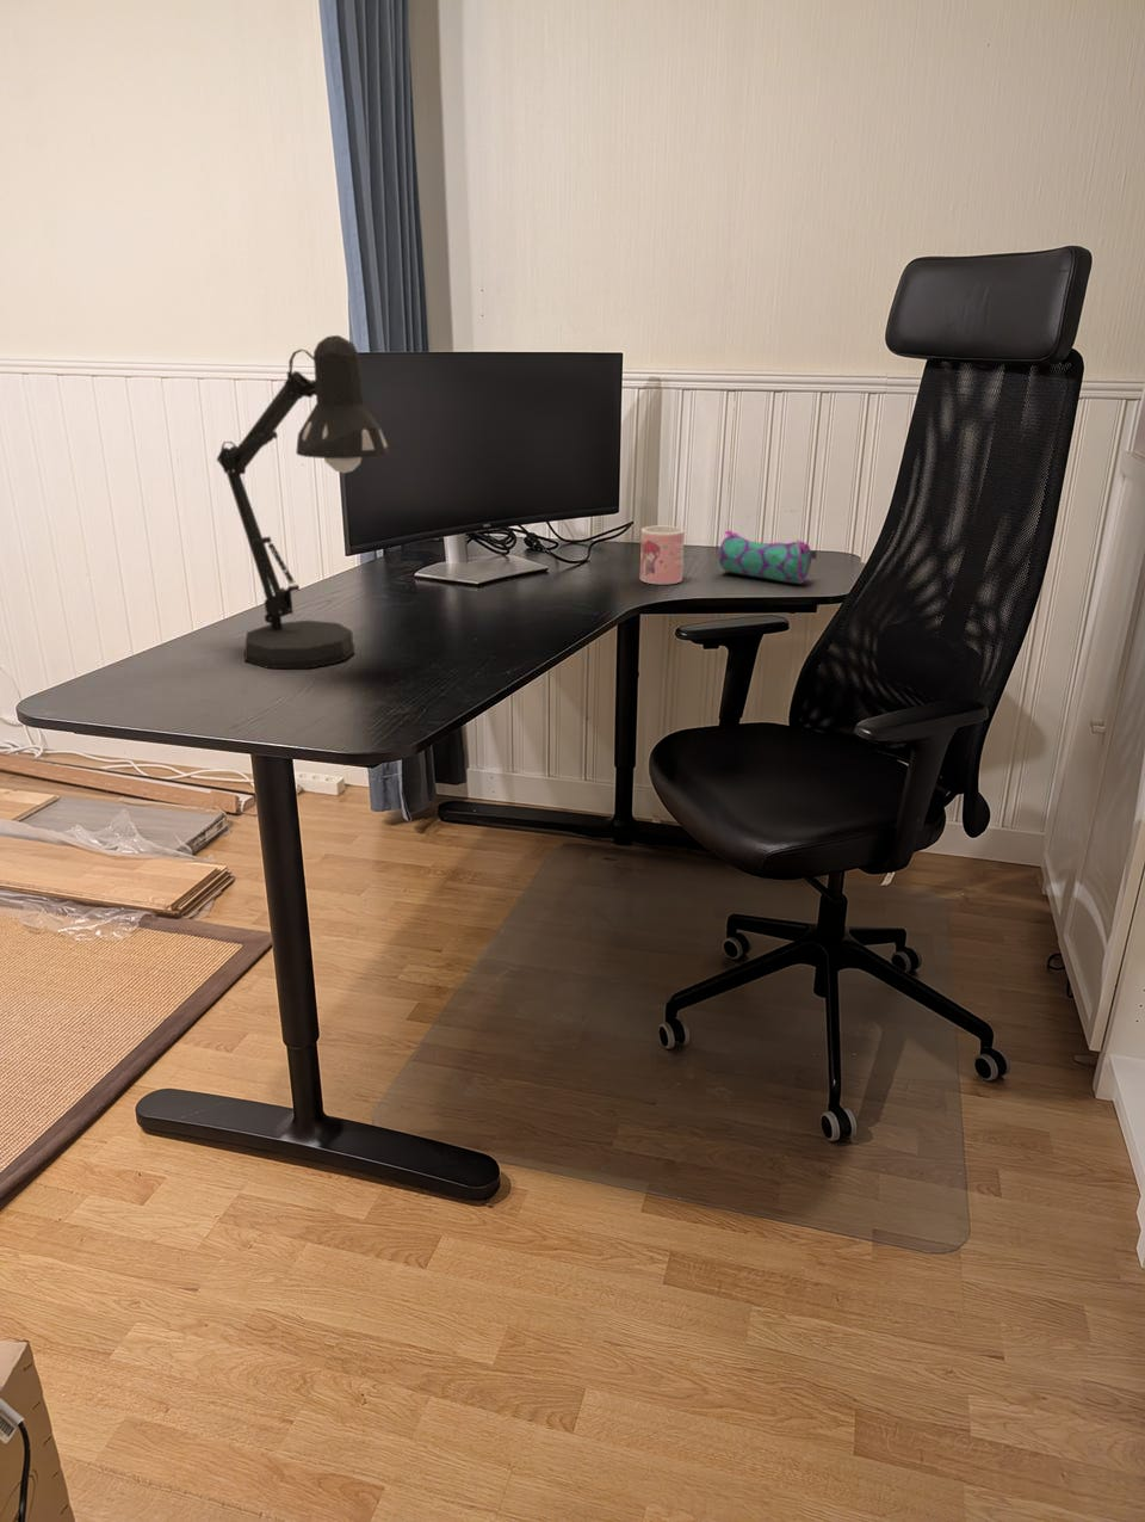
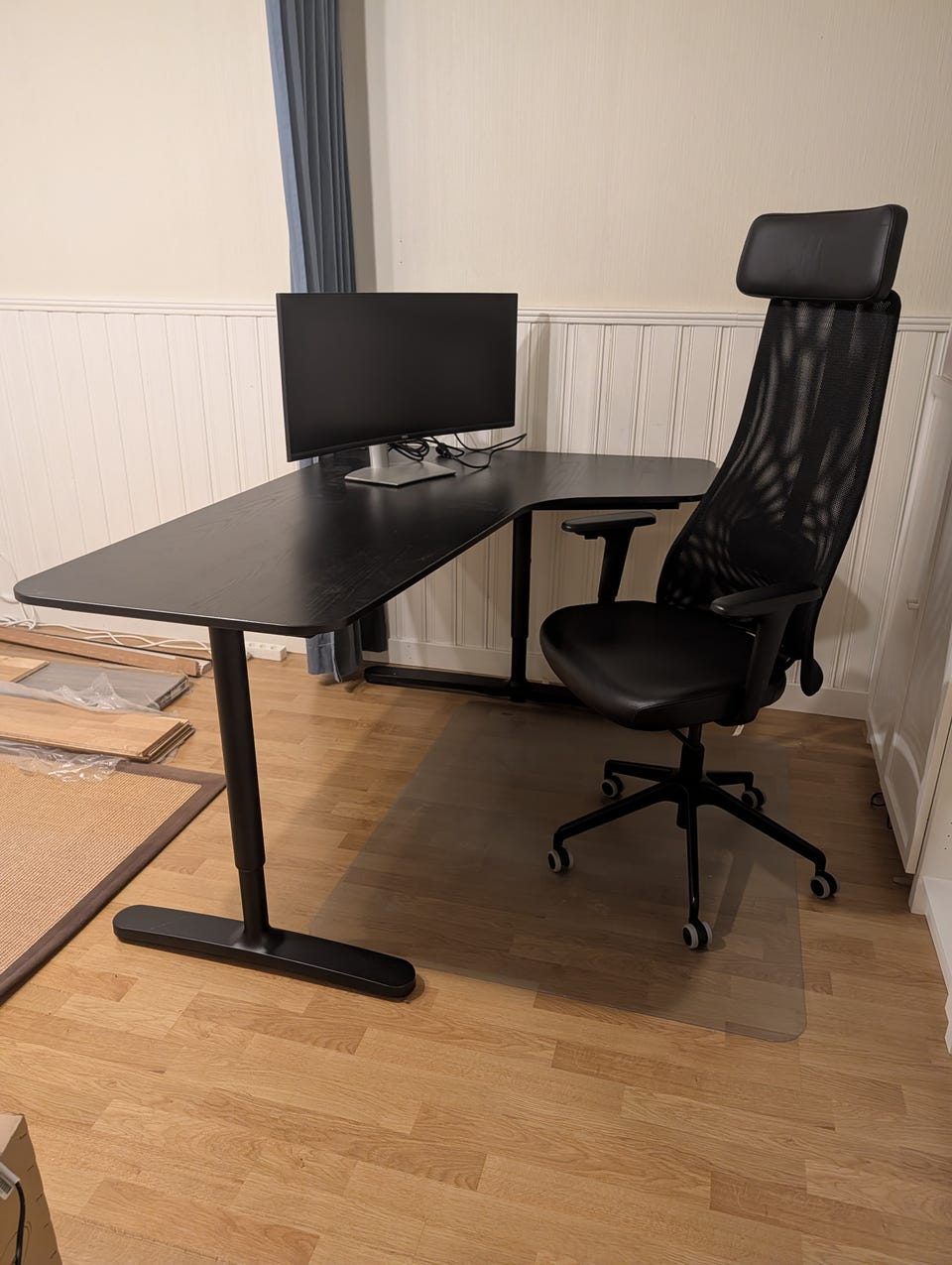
- pencil case (765, 556)
- desk lamp (268, 535)
- mug (662, 552)
